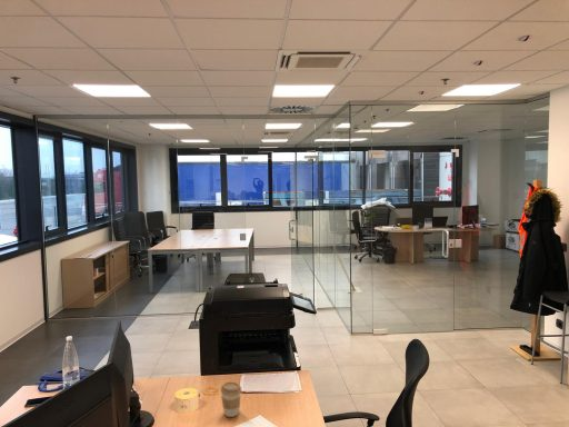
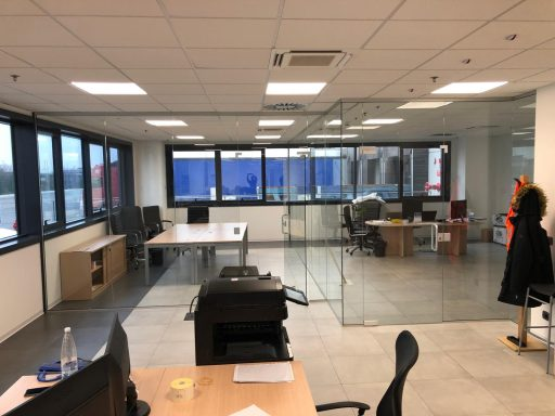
- coffee cup (231, 398)
